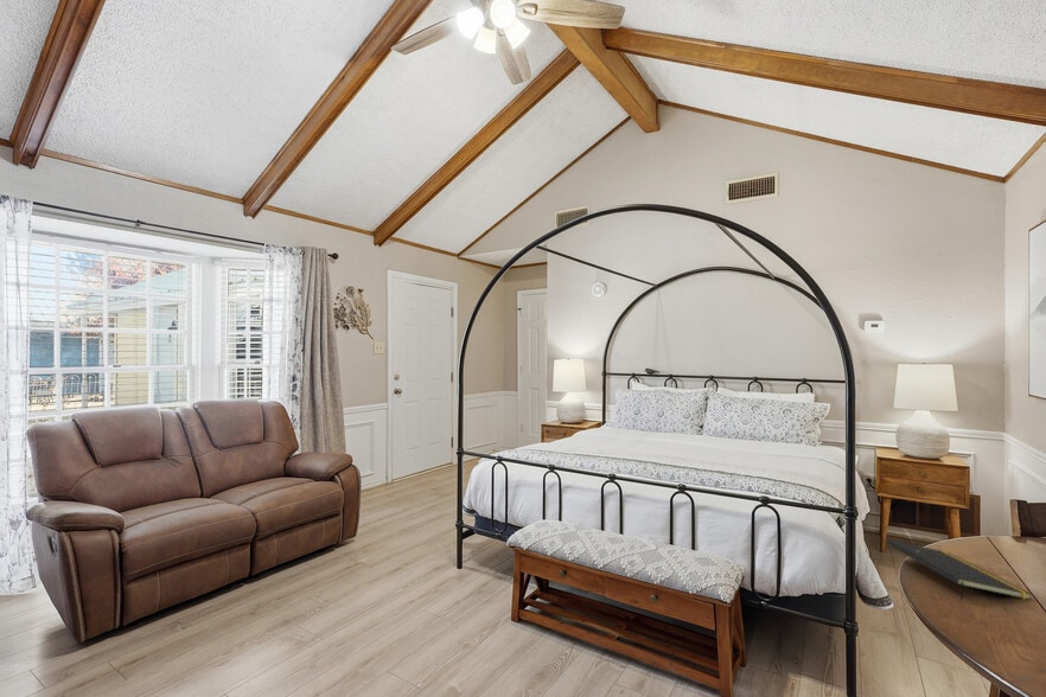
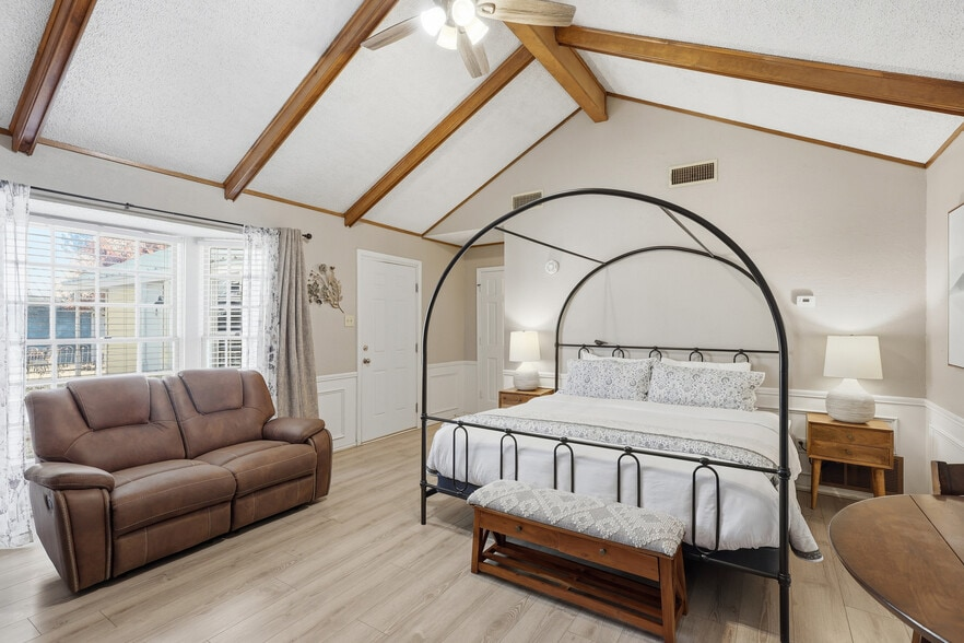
- notepad (952, 567)
